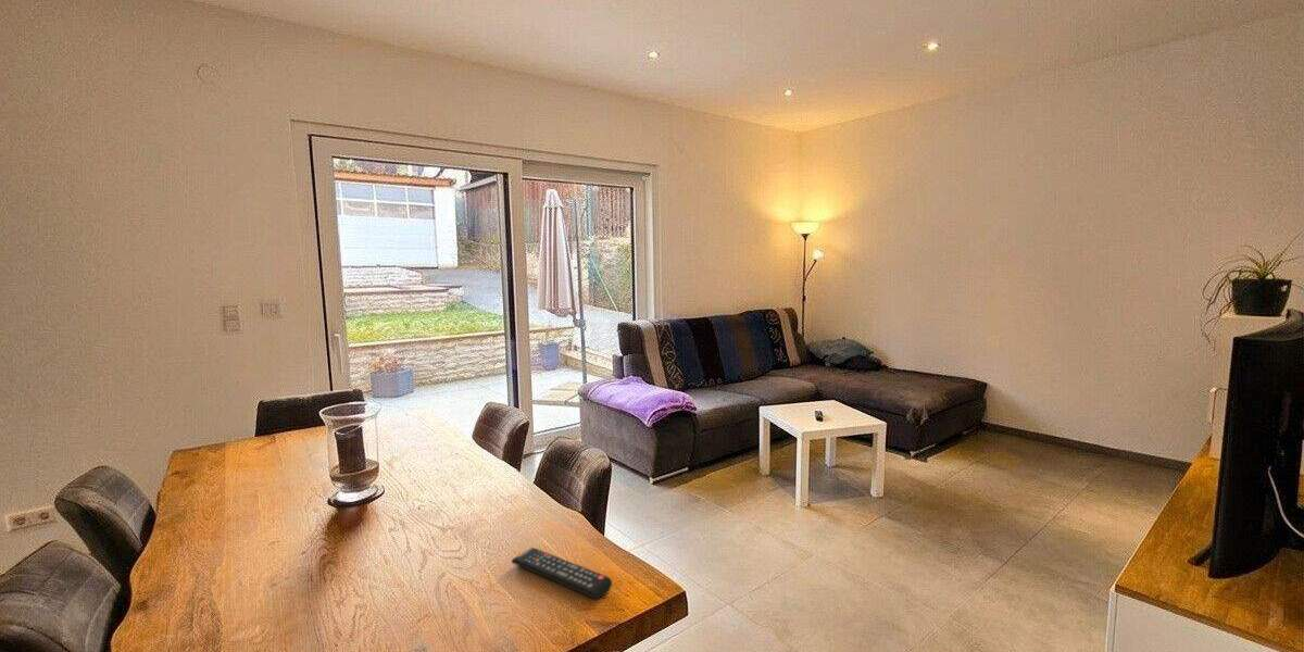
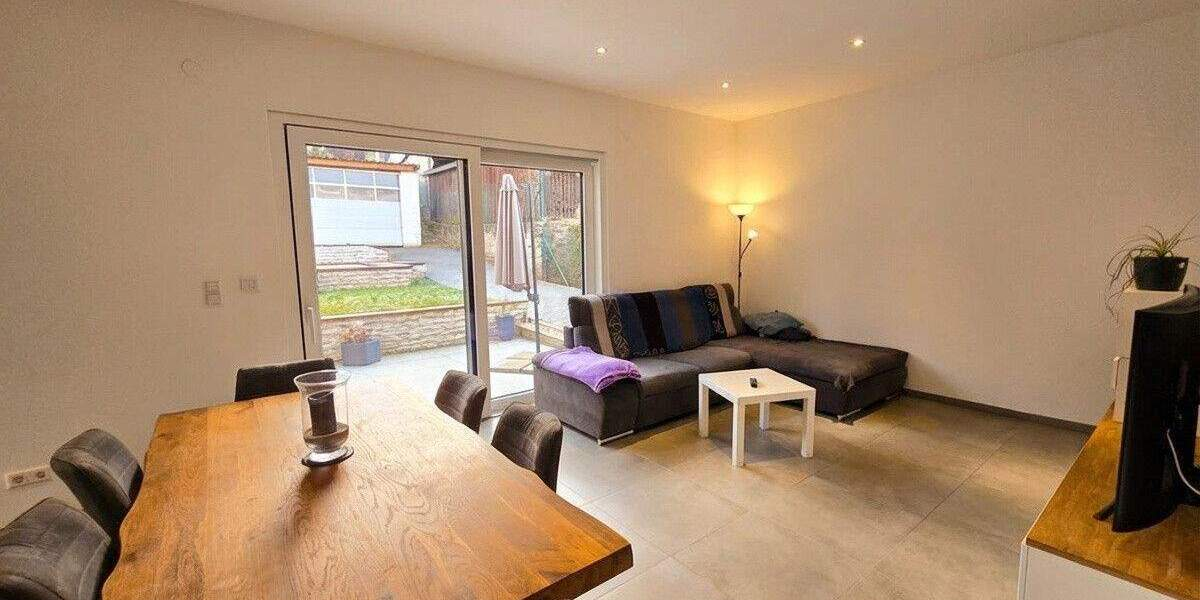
- remote control (560, 572)
